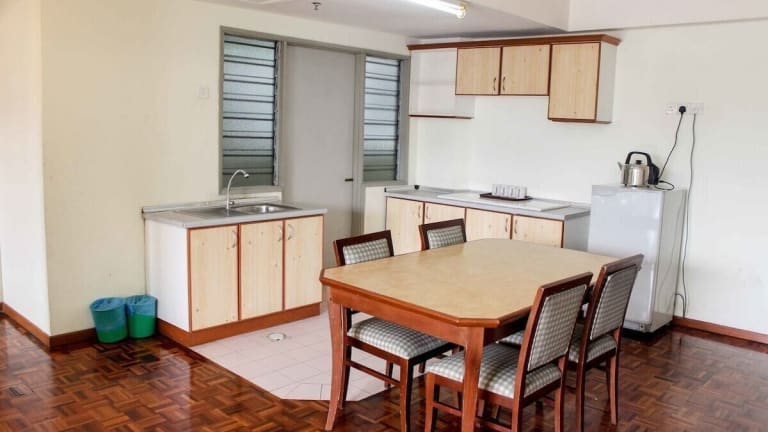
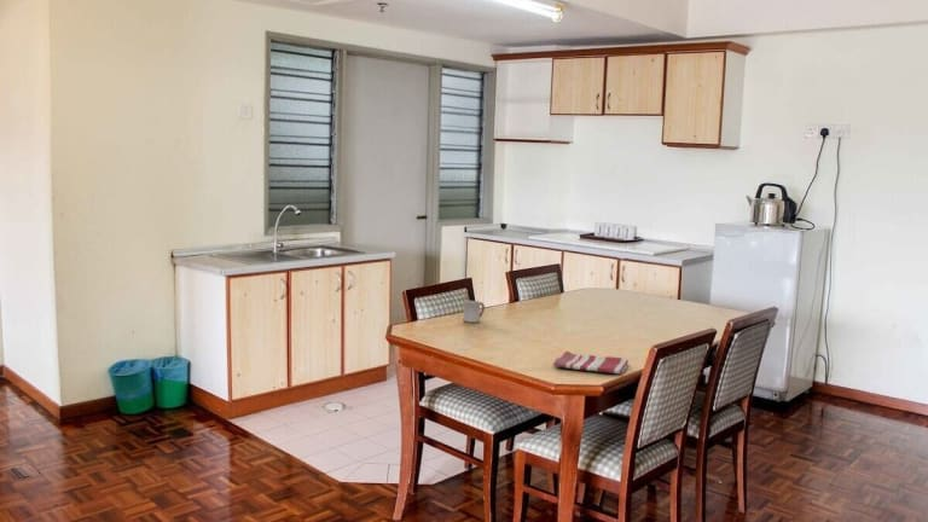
+ cup (474, 311)
+ dish towel (591, 362)
